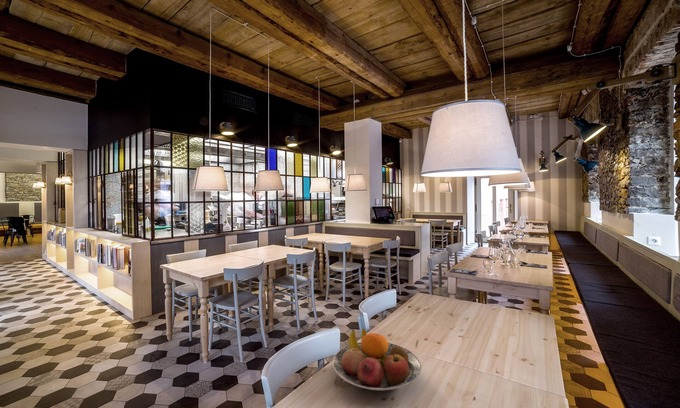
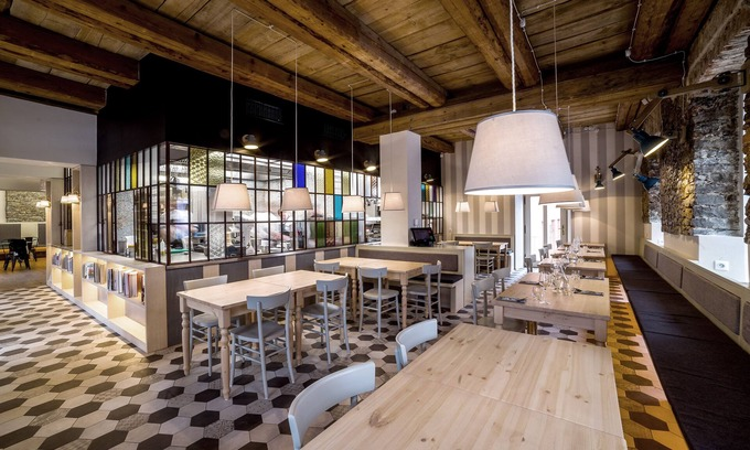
- fruit bowl (376, 358)
